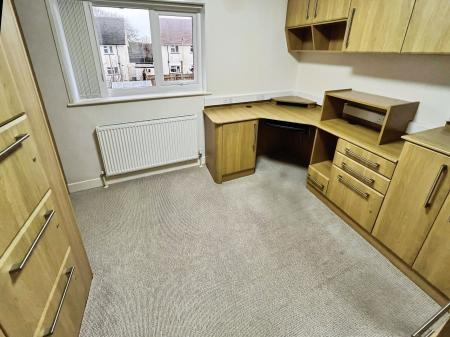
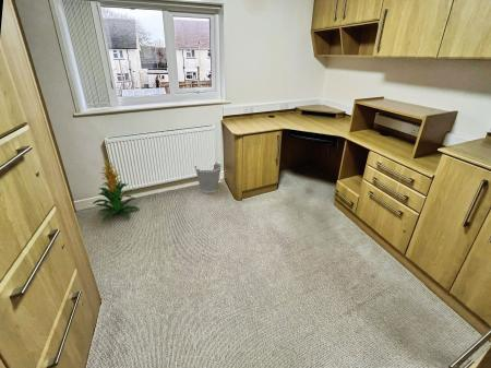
+ indoor plant (112, 186)
+ wastebasket (208, 177)
